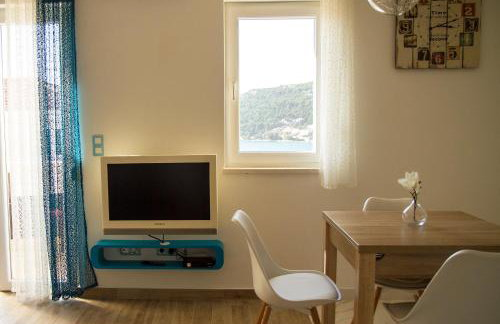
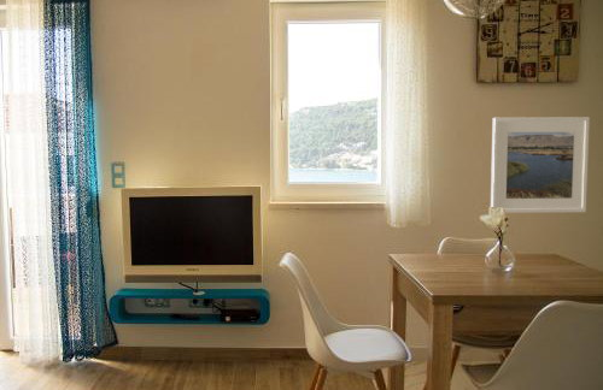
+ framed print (539, 165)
